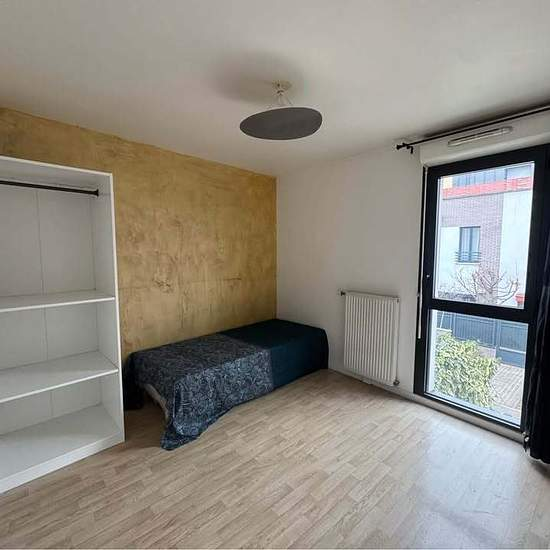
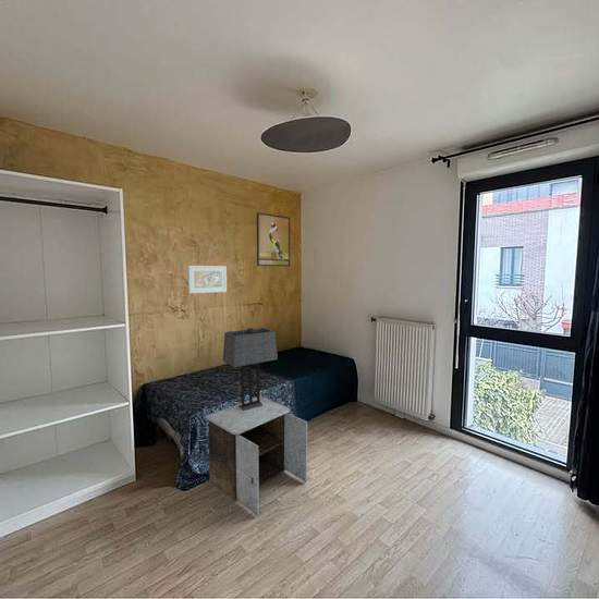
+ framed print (208, 279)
+ table lamp (250, 367)
+ nightstand (257, 449)
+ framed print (273, 241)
